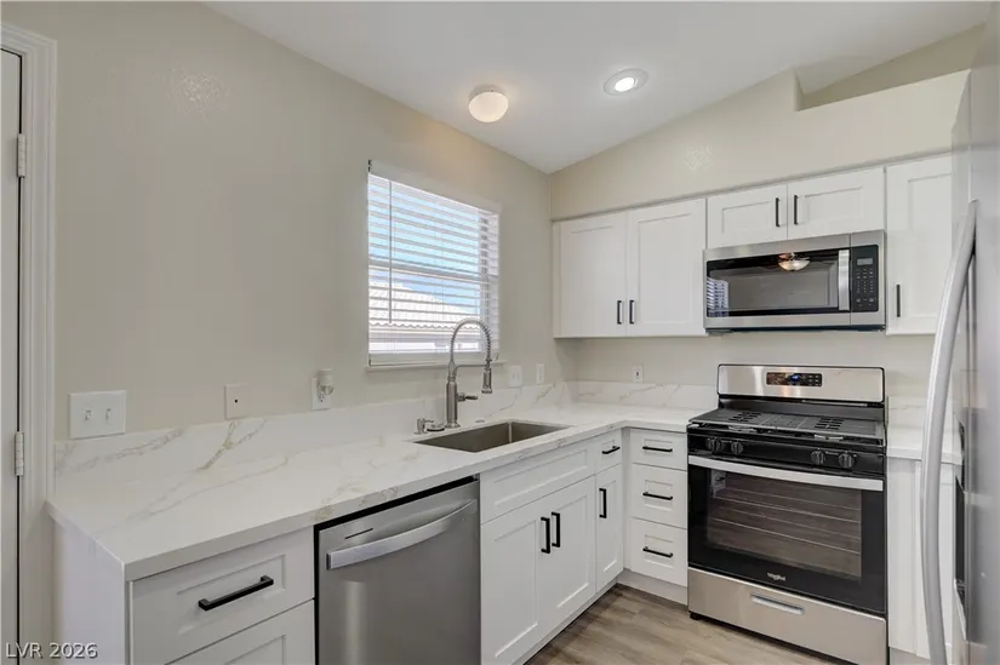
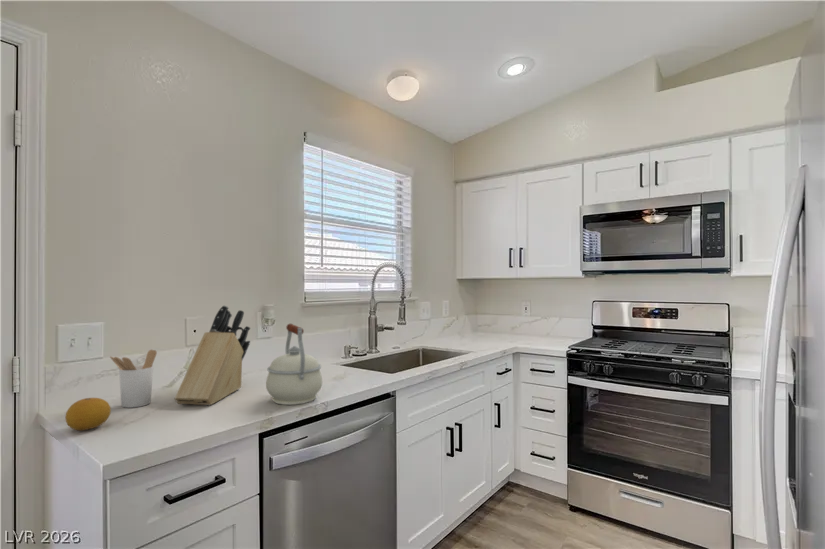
+ kettle (293, 361)
+ utensil holder (131, 378)
+ fruit (88, 413)
+ knife block (217, 350)
